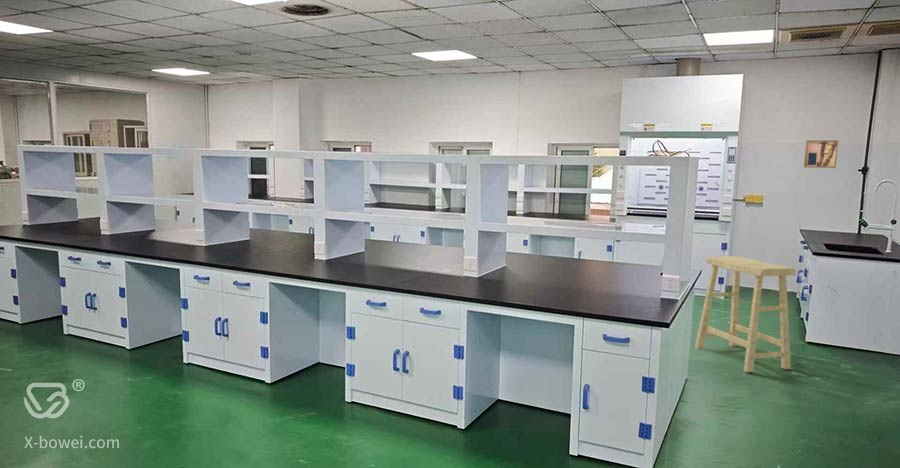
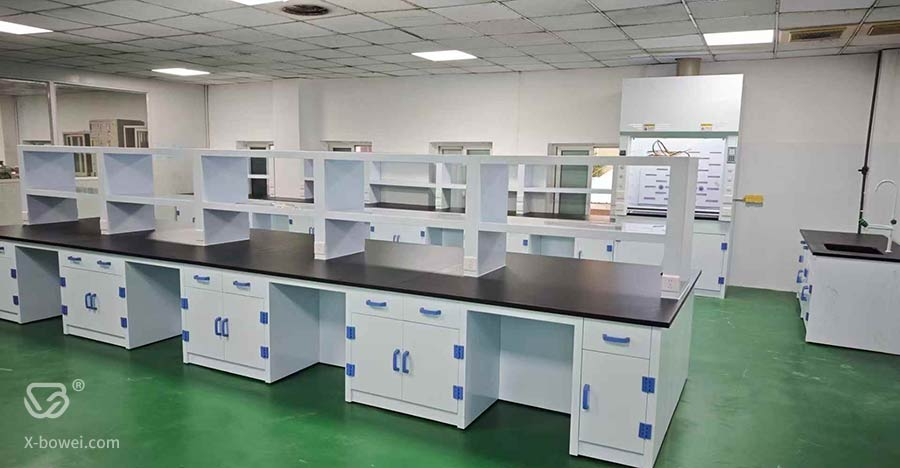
- wall art (820, 154)
- stool (738, 310)
